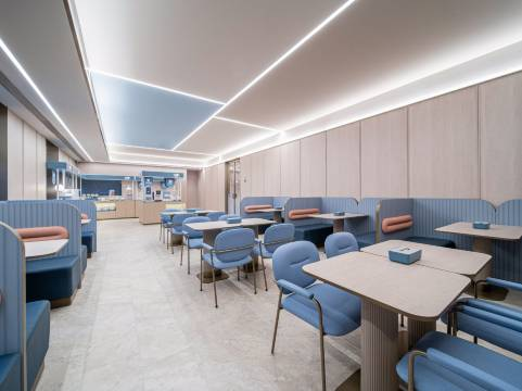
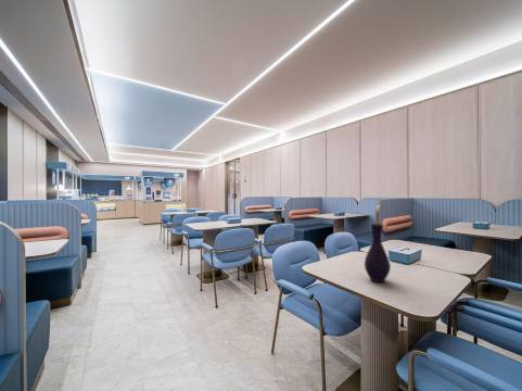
+ vase (377, 252)
